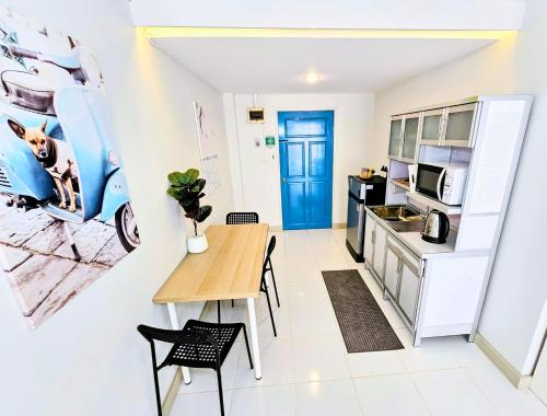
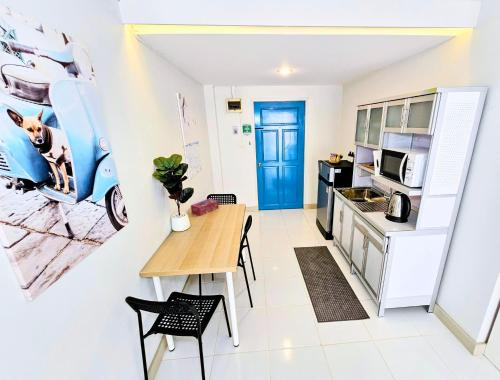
+ tissue box (205, 206)
